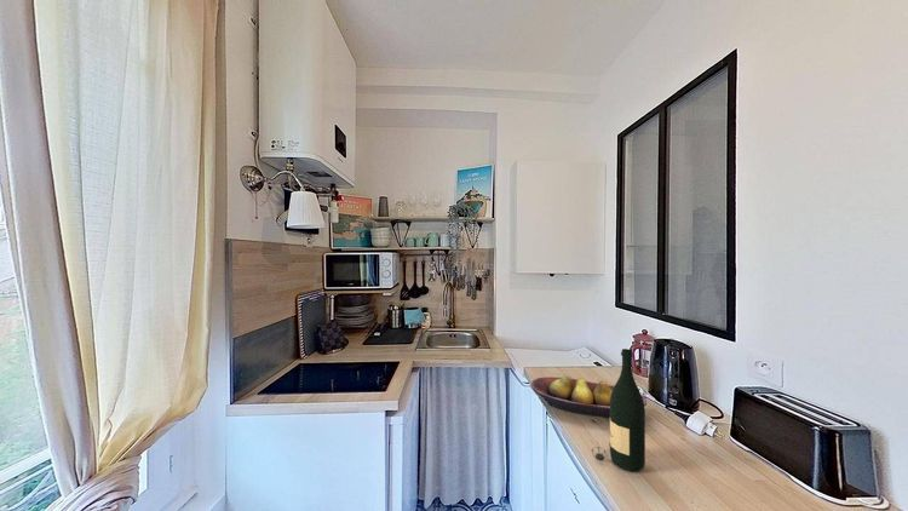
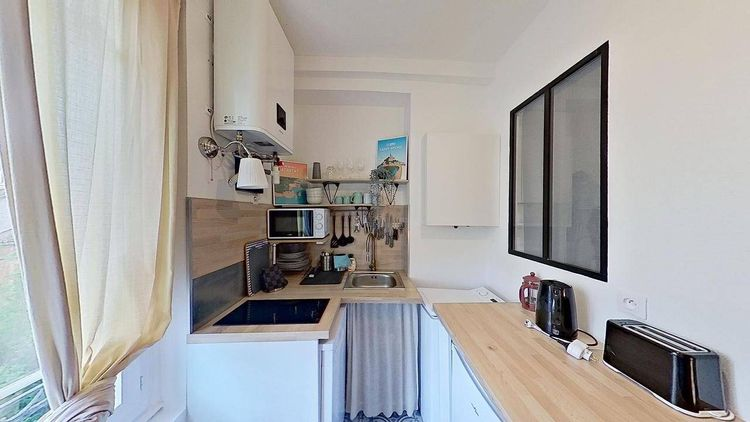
- wine bottle (619, 404)
- fruit bowl (585, 392)
